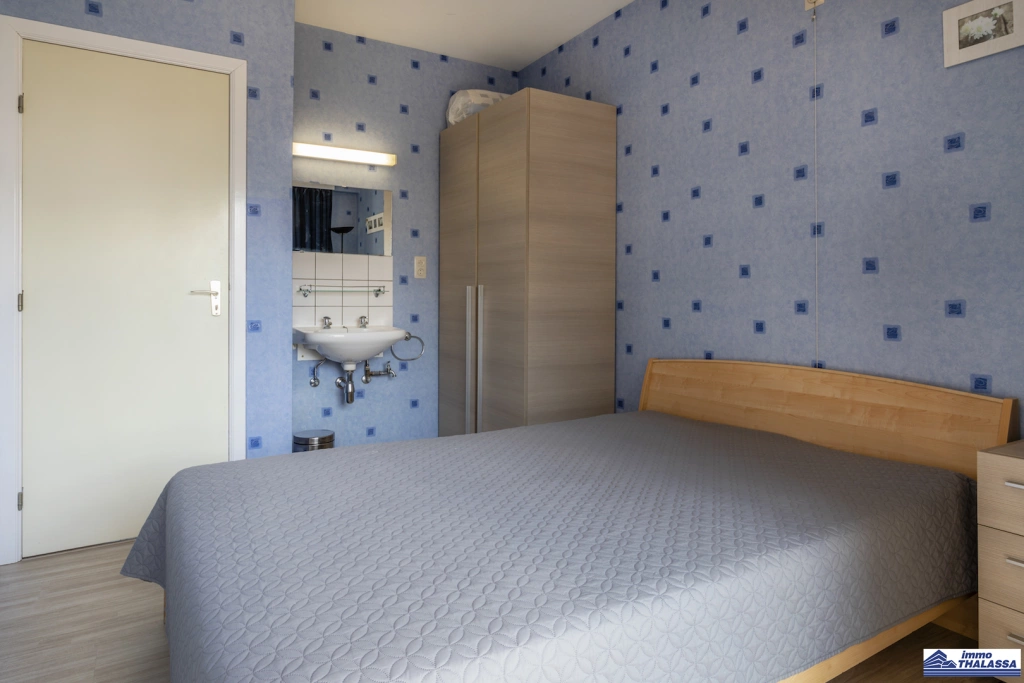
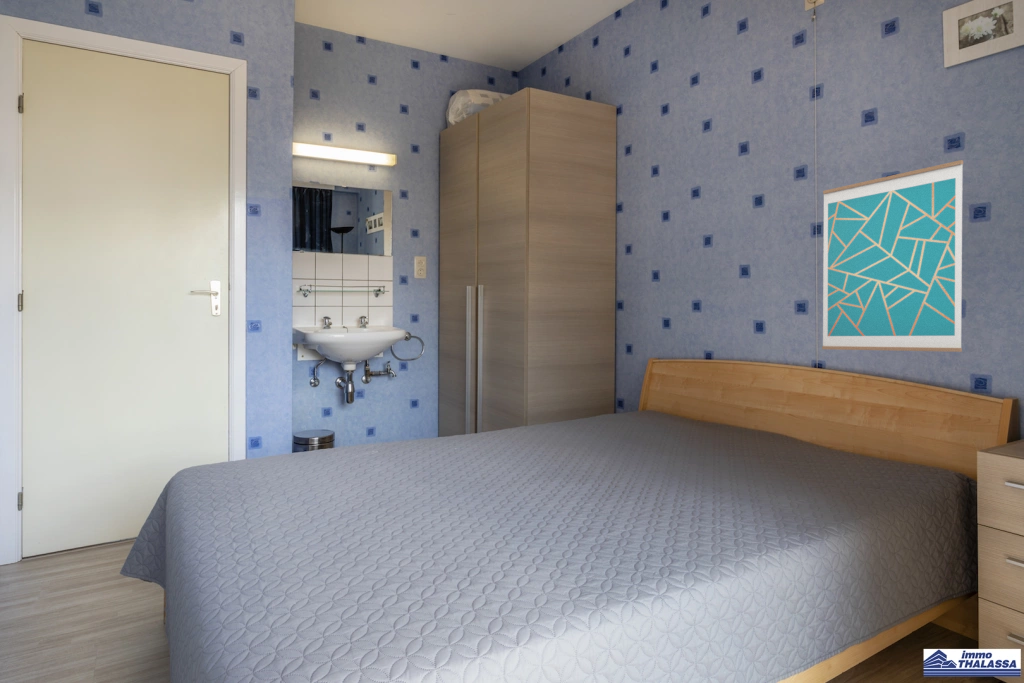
+ wall art (886, 263)
